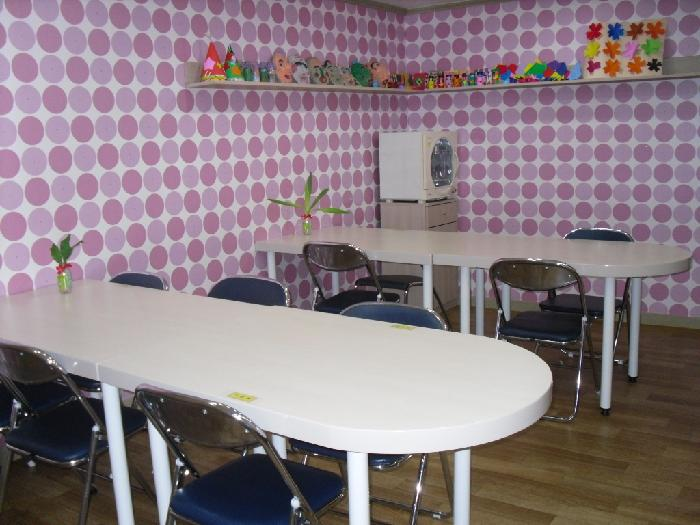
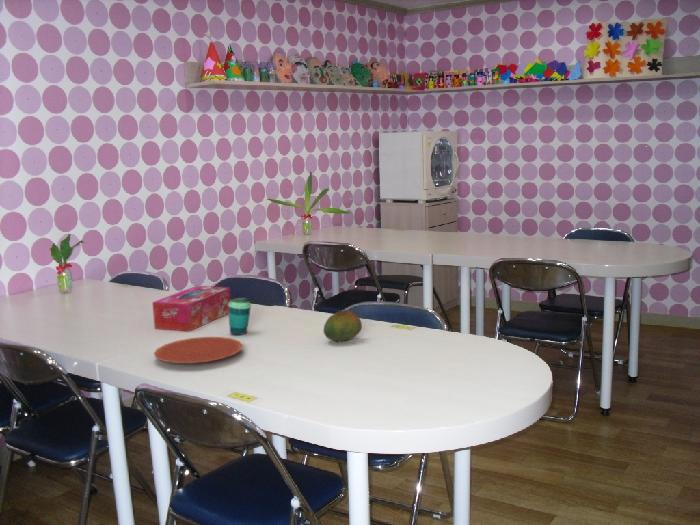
+ fruit (341, 326)
+ cup (240, 316)
+ tissue box (193, 307)
+ plate (199, 352)
